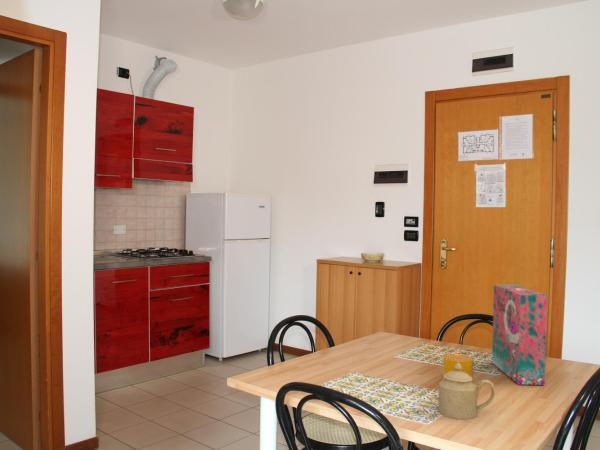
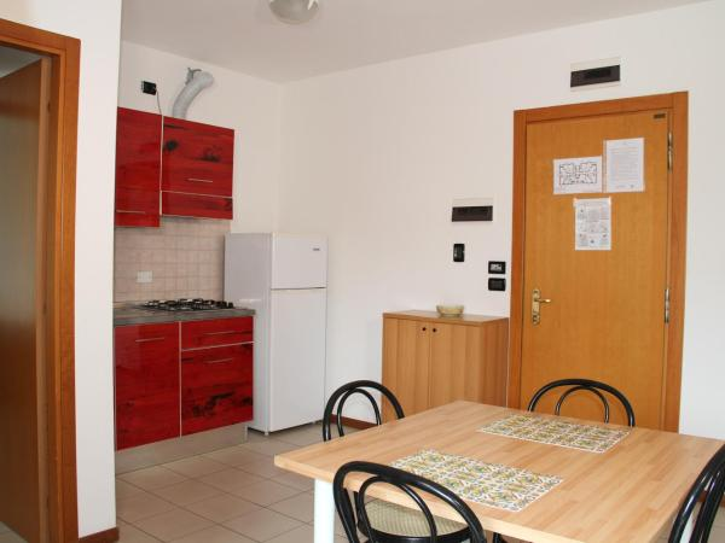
- cereal box (517, 331)
- cup (455, 370)
- sugar bowl (464, 387)
